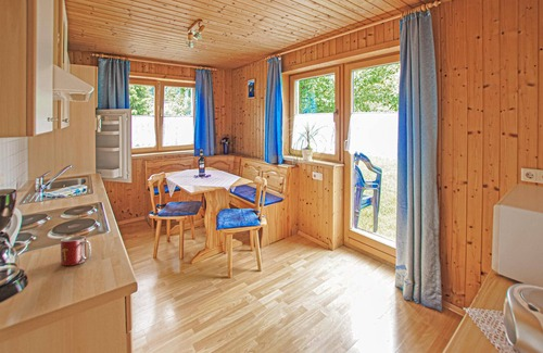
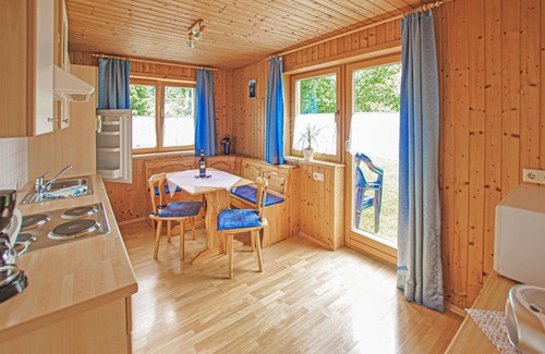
- mug (77, 250)
